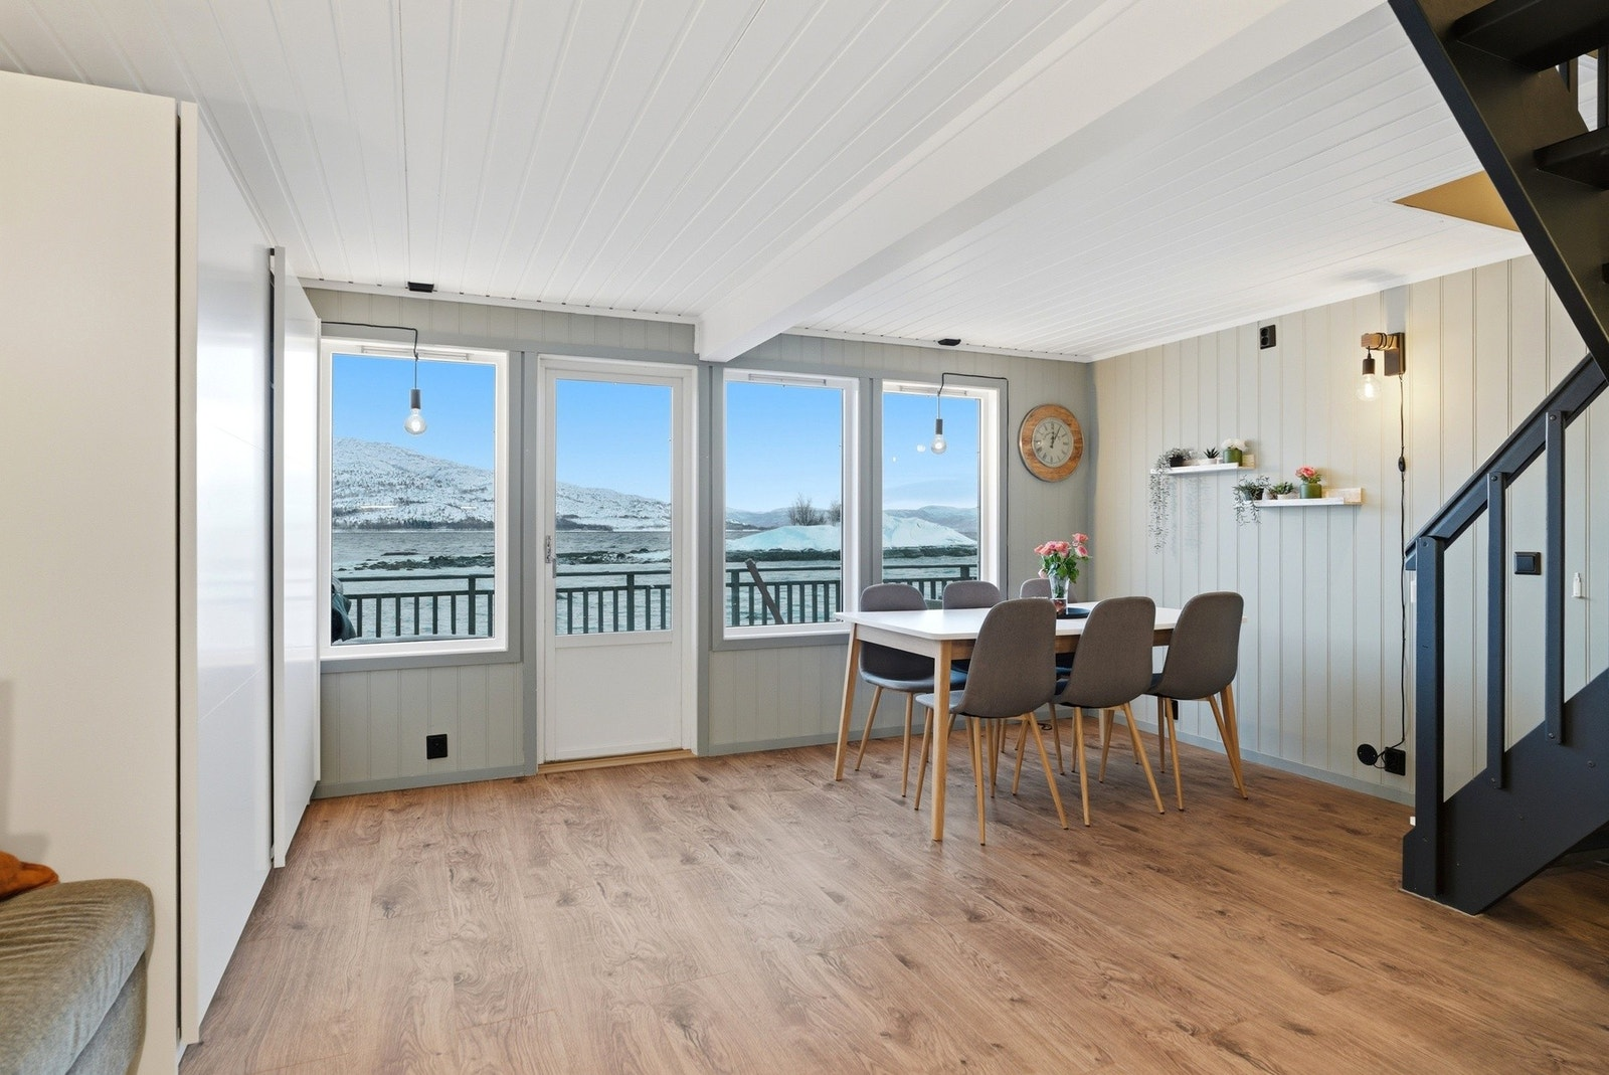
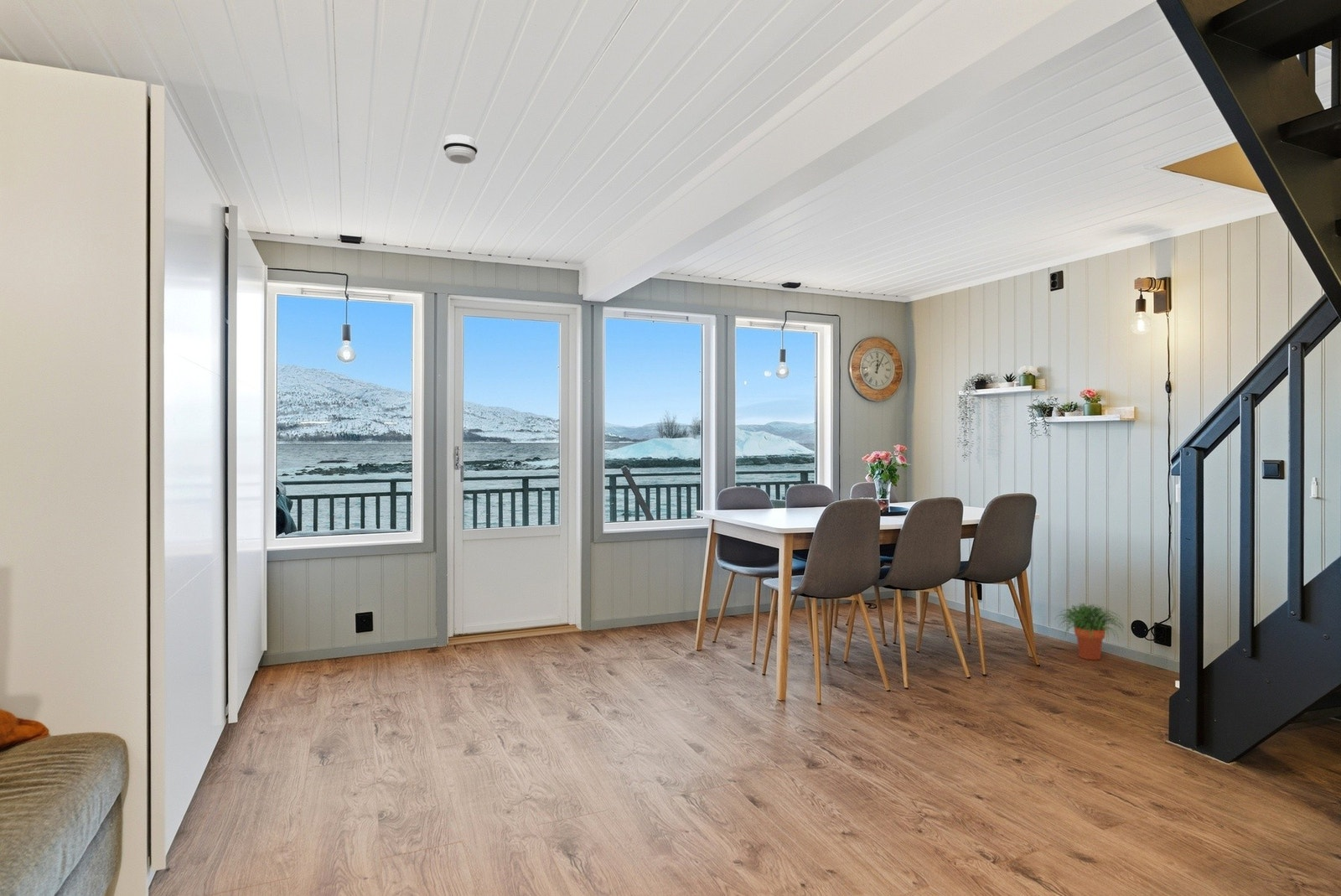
+ potted plant (1089, 630)
+ smoke detector (460, 149)
